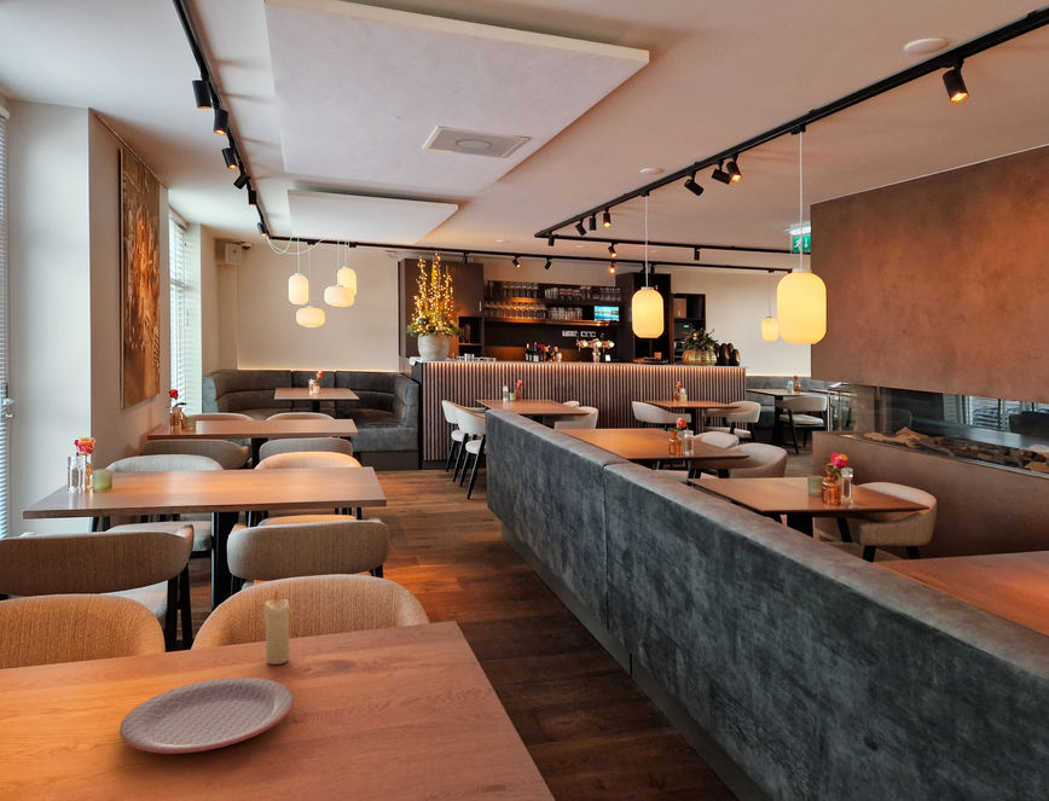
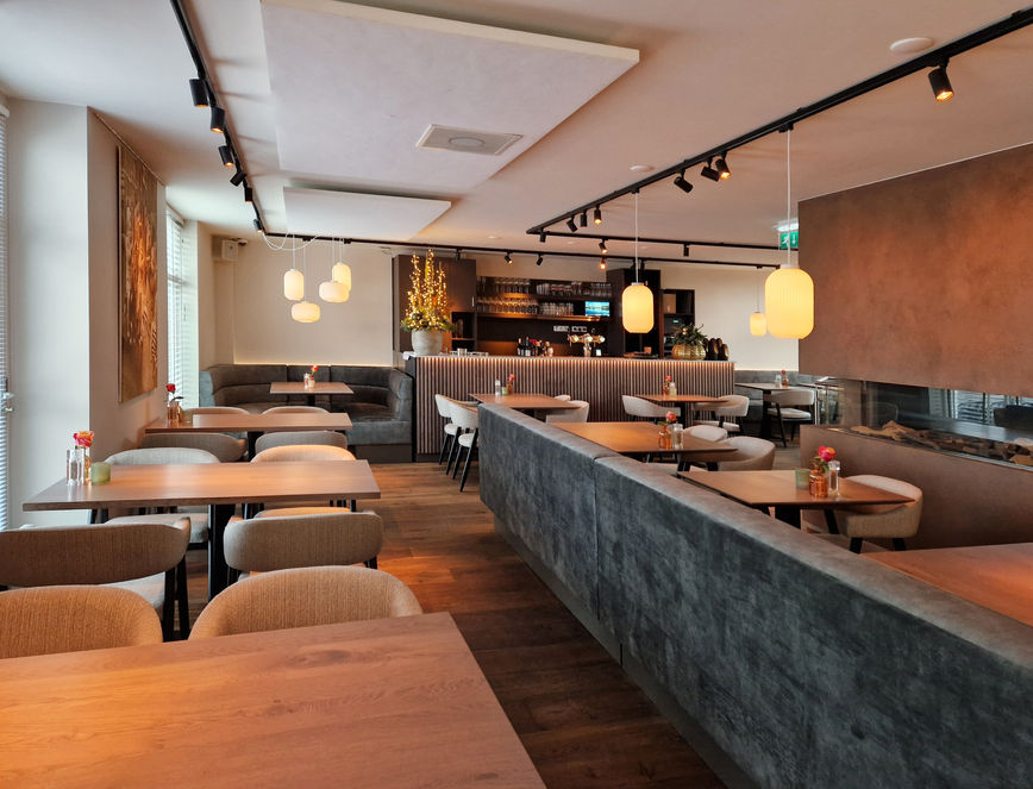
- plate (210, 715)
- candle (277, 625)
